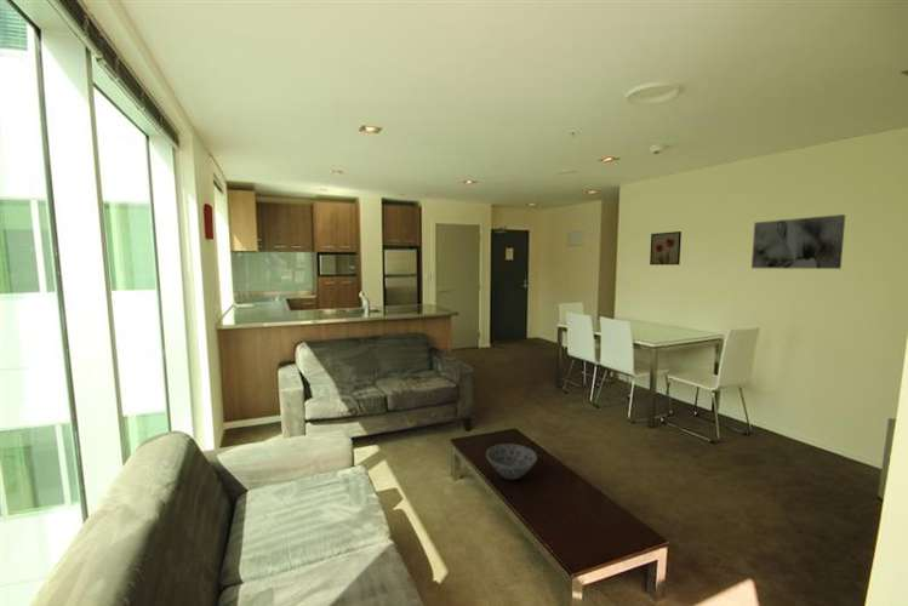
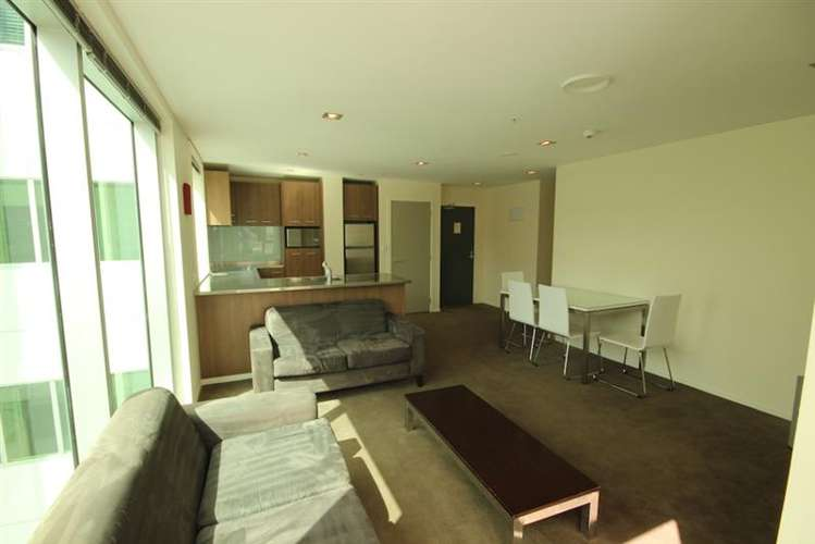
- wall art (664, 248)
- wall art (794, 244)
- bowl (510, 465)
